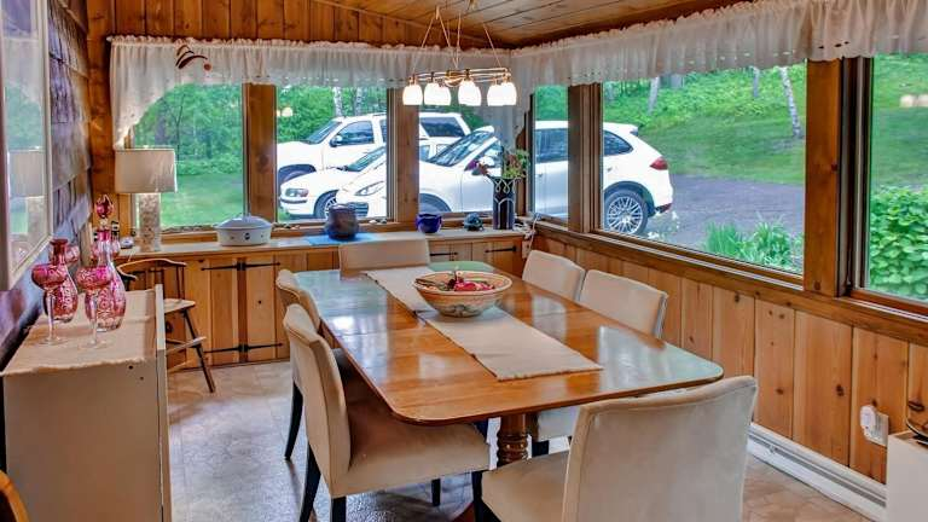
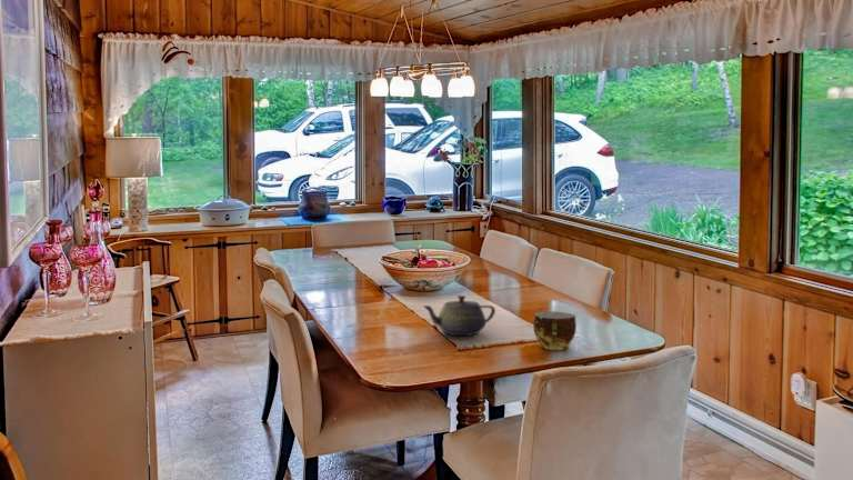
+ cup (555, 331)
+ teapot (459, 314)
